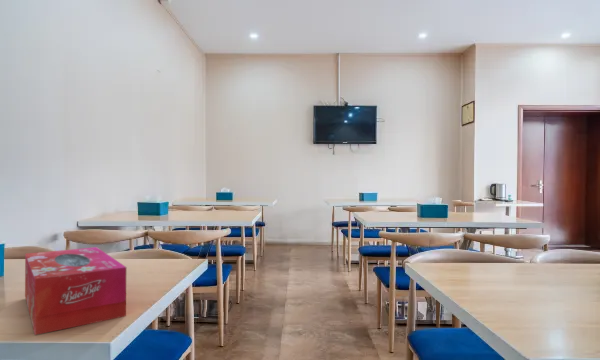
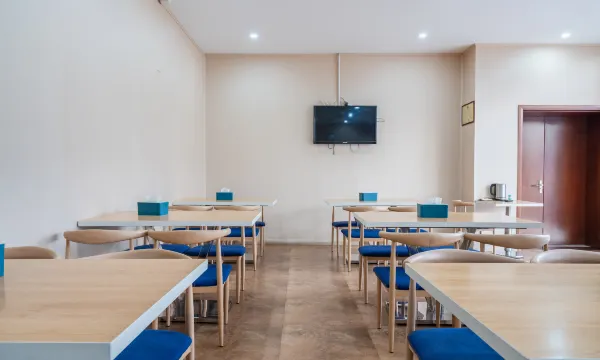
- tissue box (71, 282)
